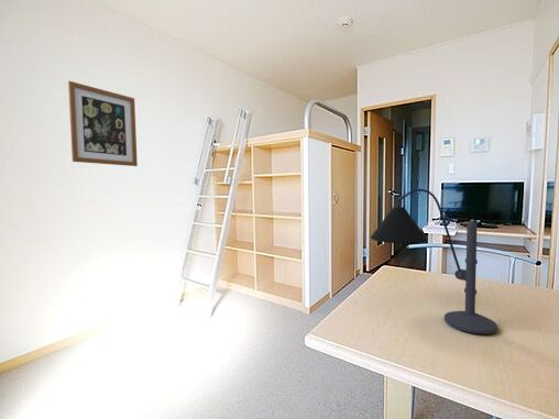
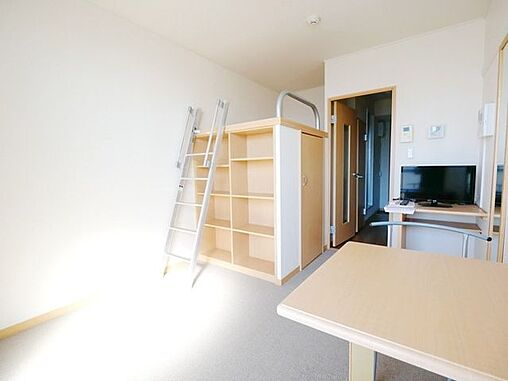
- desk lamp (423, 242)
- wall art (106, 126)
